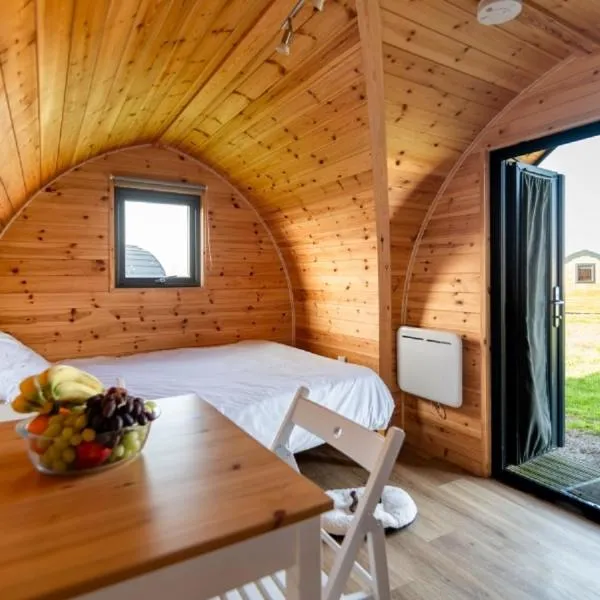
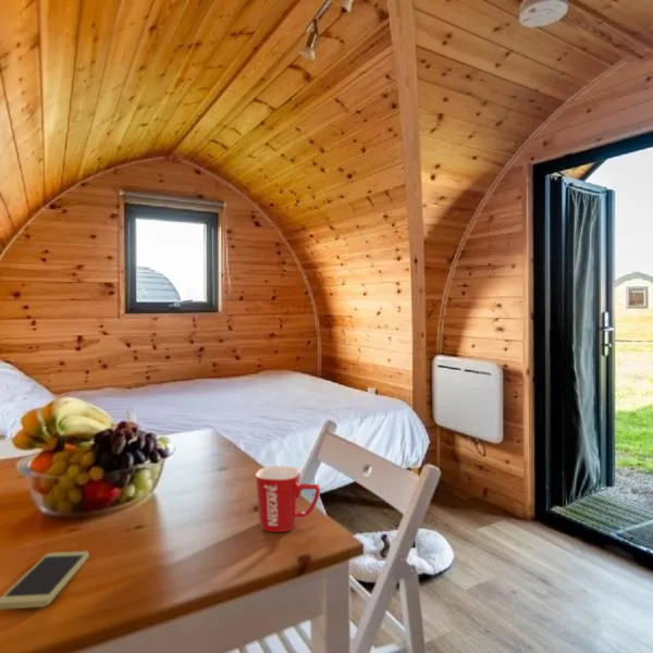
+ mug (288, 498)
+ smartphone (47, 577)
